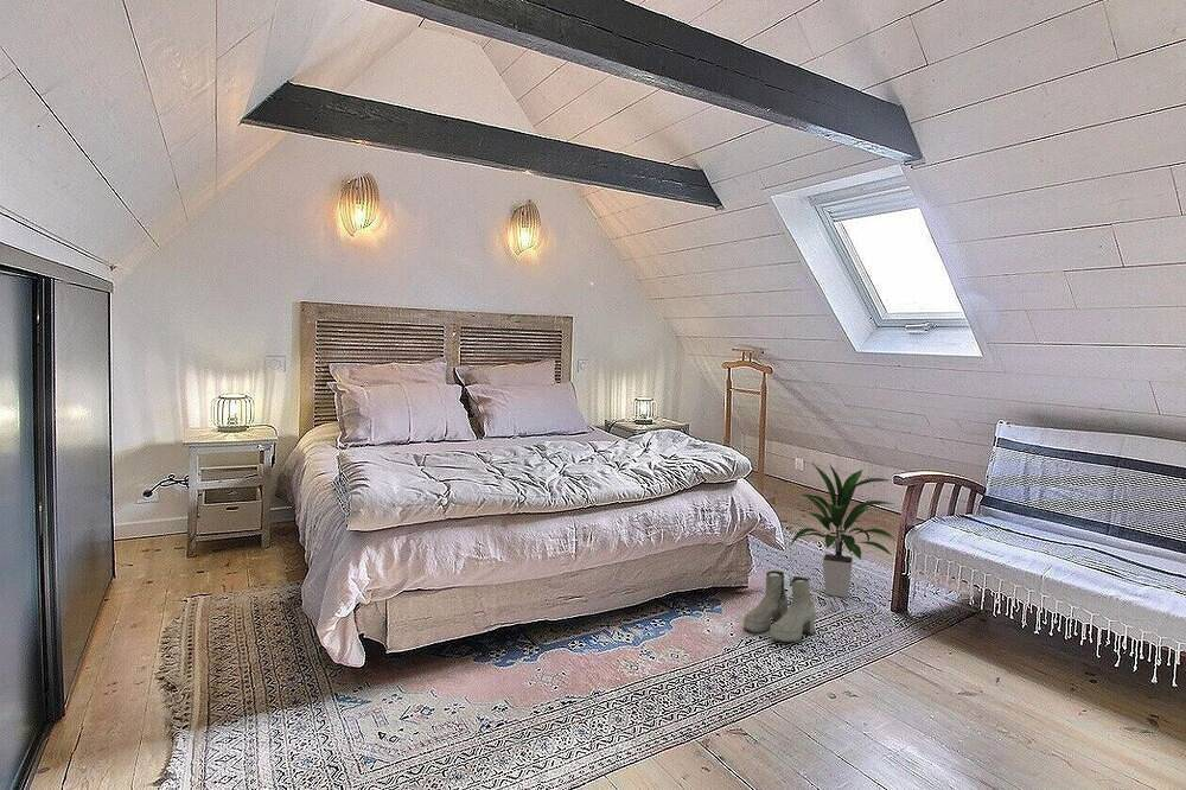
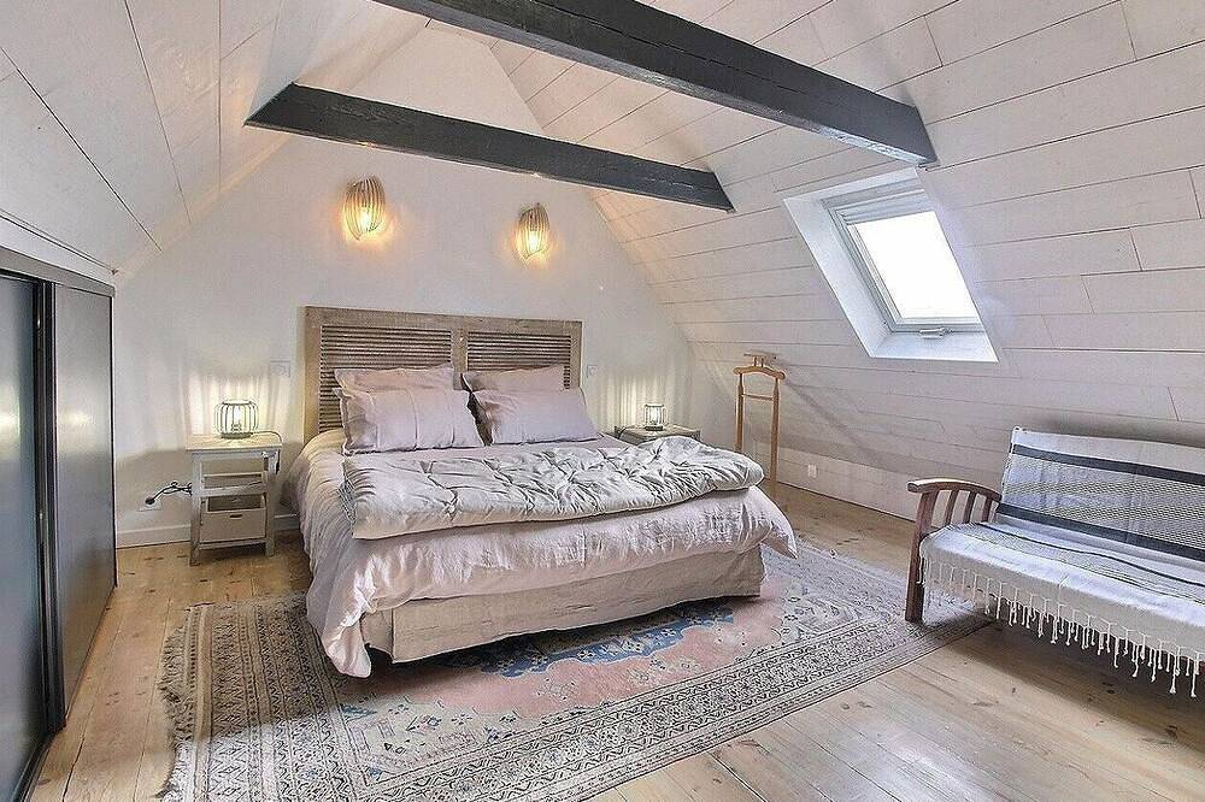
- indoor plant (841, 527)
- boots (780, 604)
